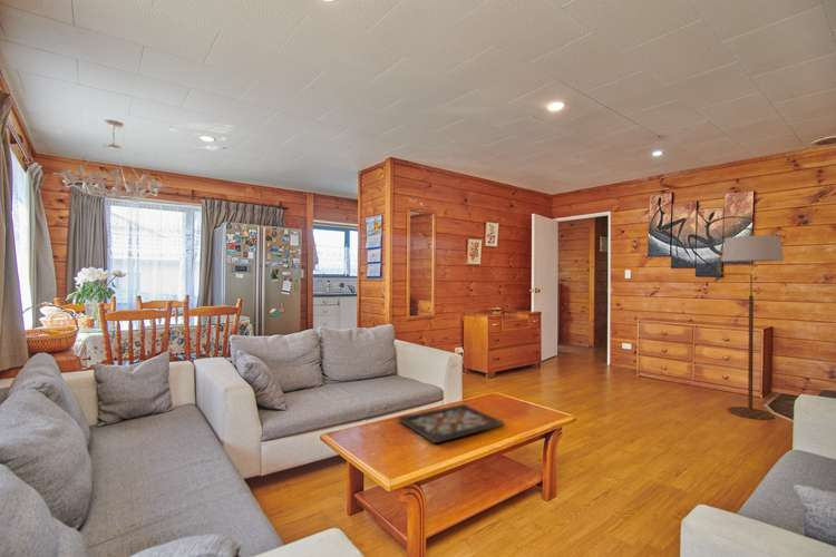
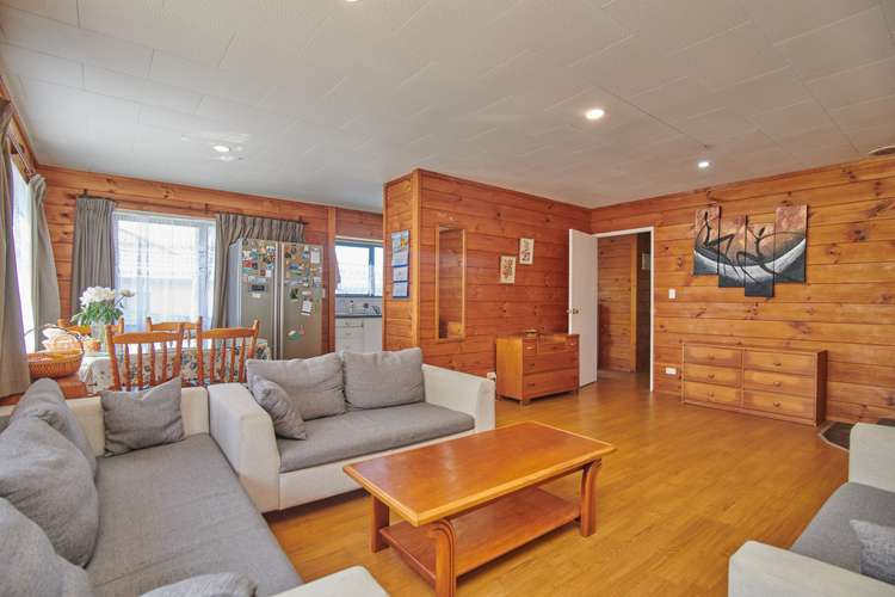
- decorative tray (450, 421)
- chandelier (118, 157)
- floor lamp (749, 320)
